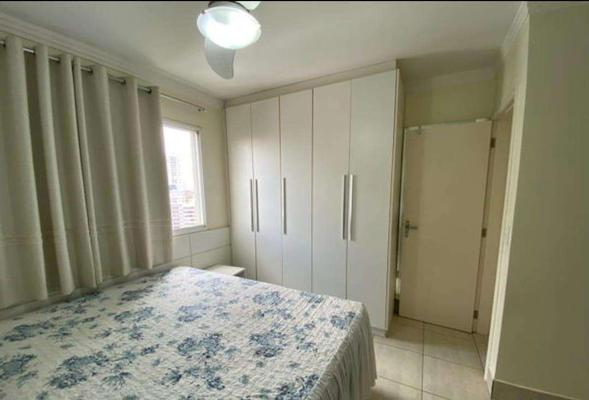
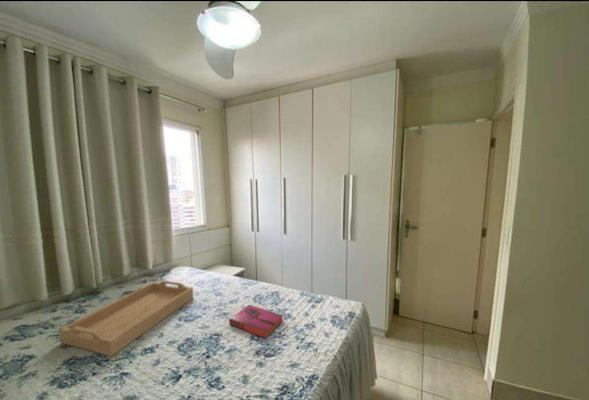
+ hardback book (256, 320)
+ serving tray (137, 309)
